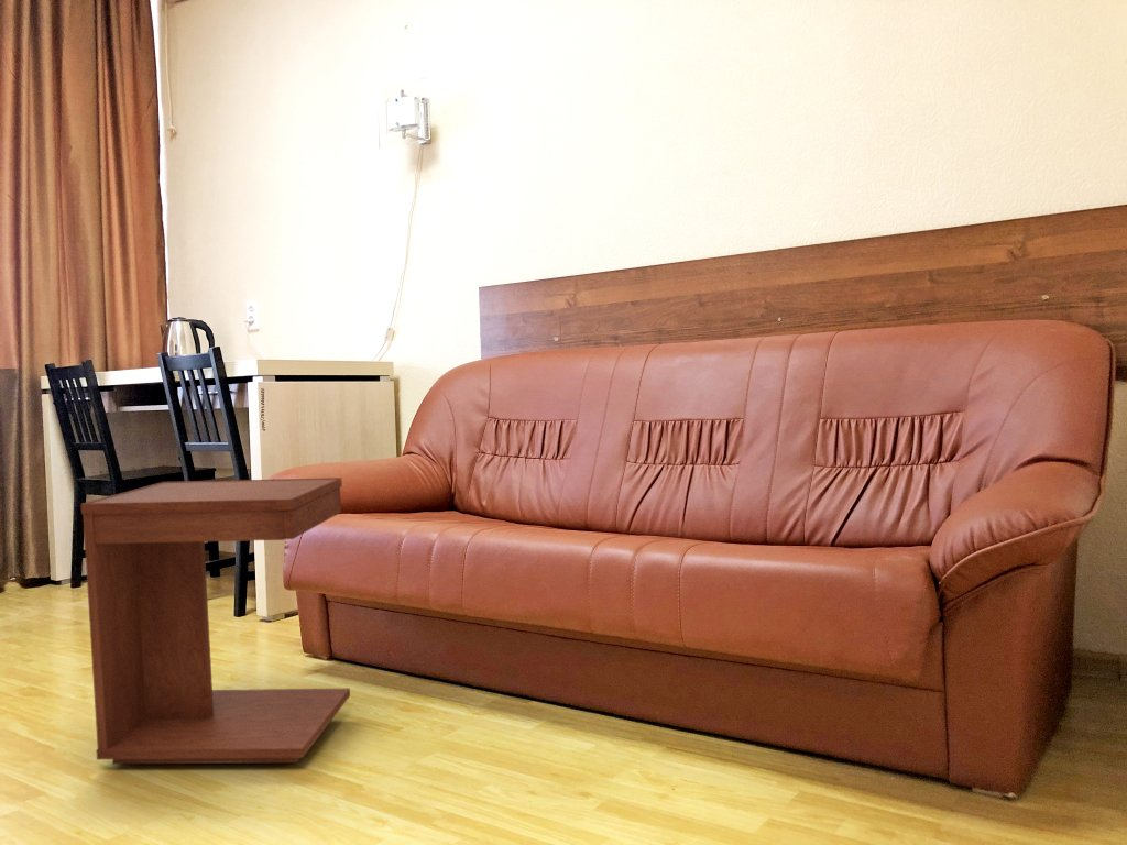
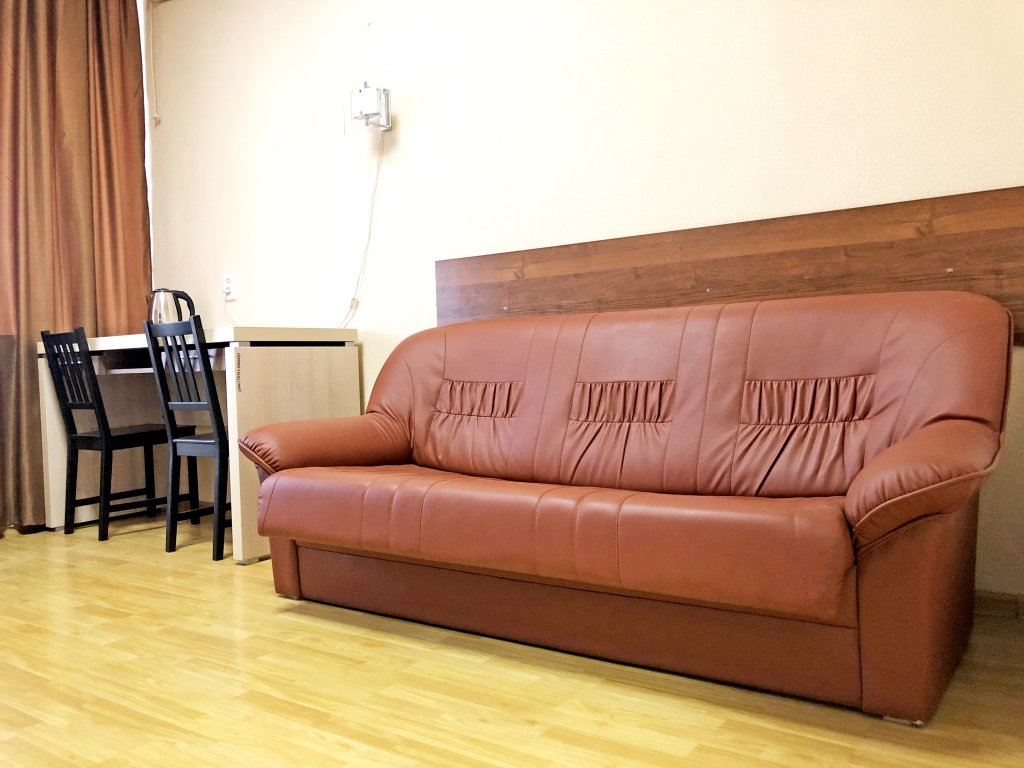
- side table (208, 621)
